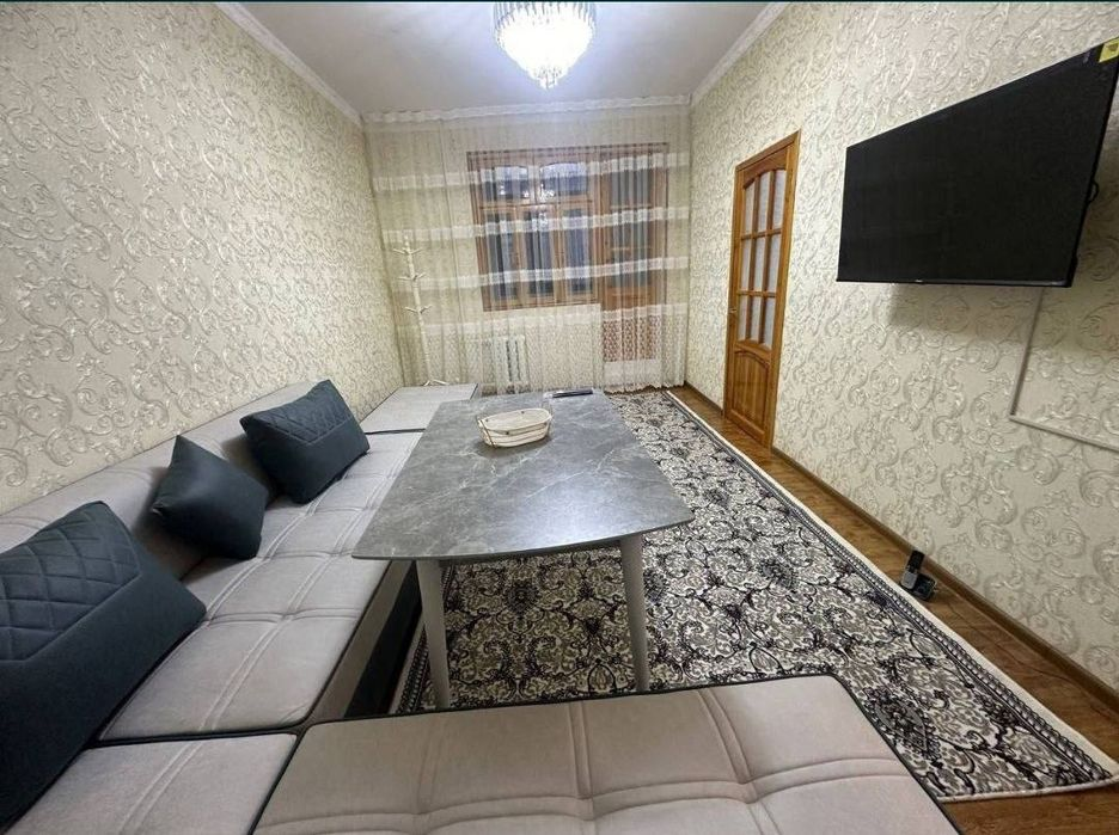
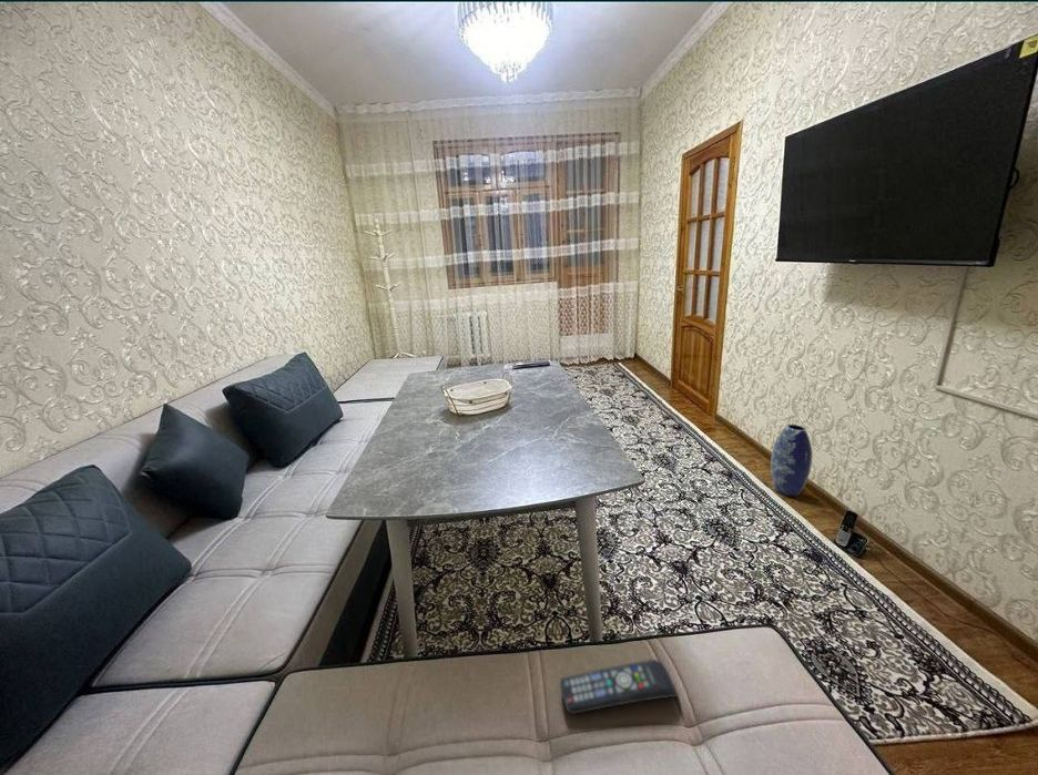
+ vase (791, 459)
+ remote control (618, 686)
